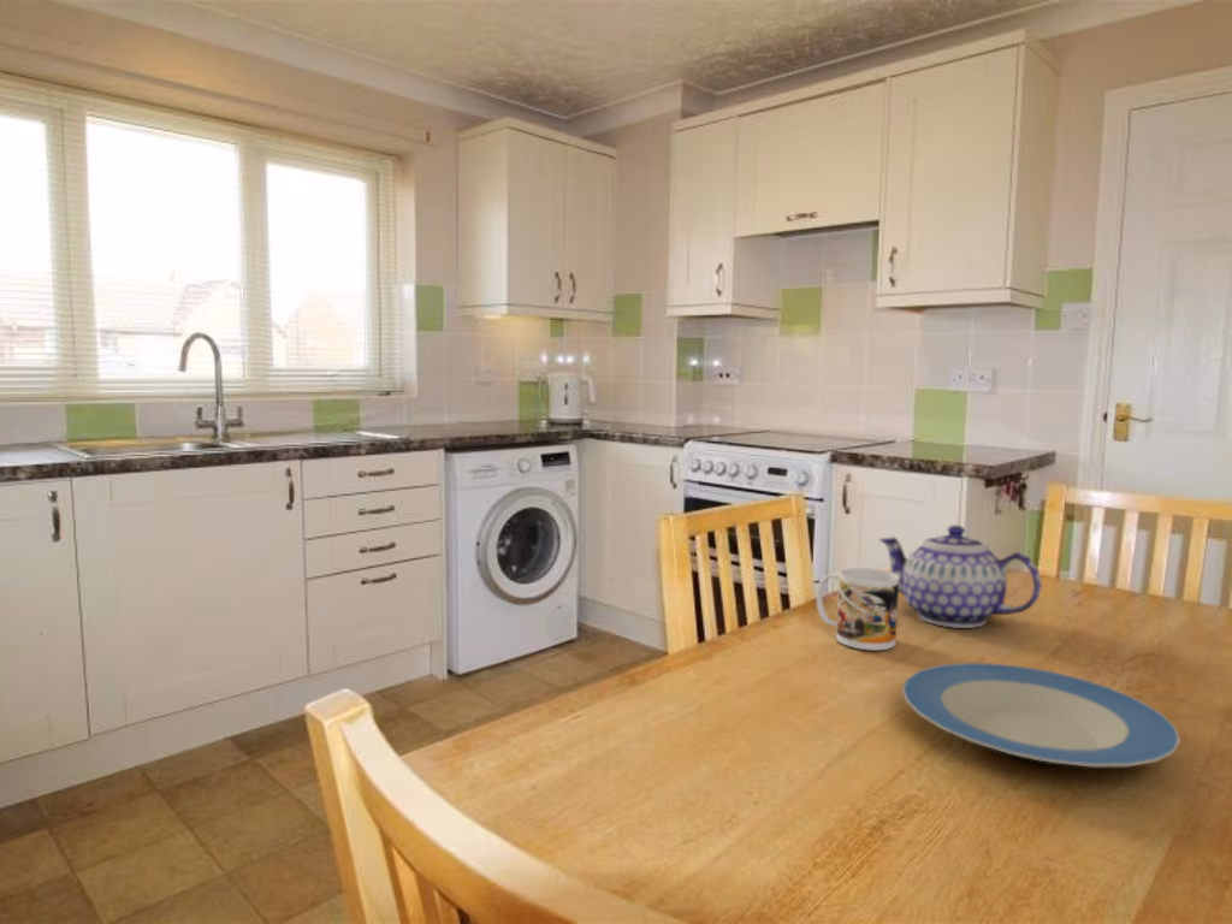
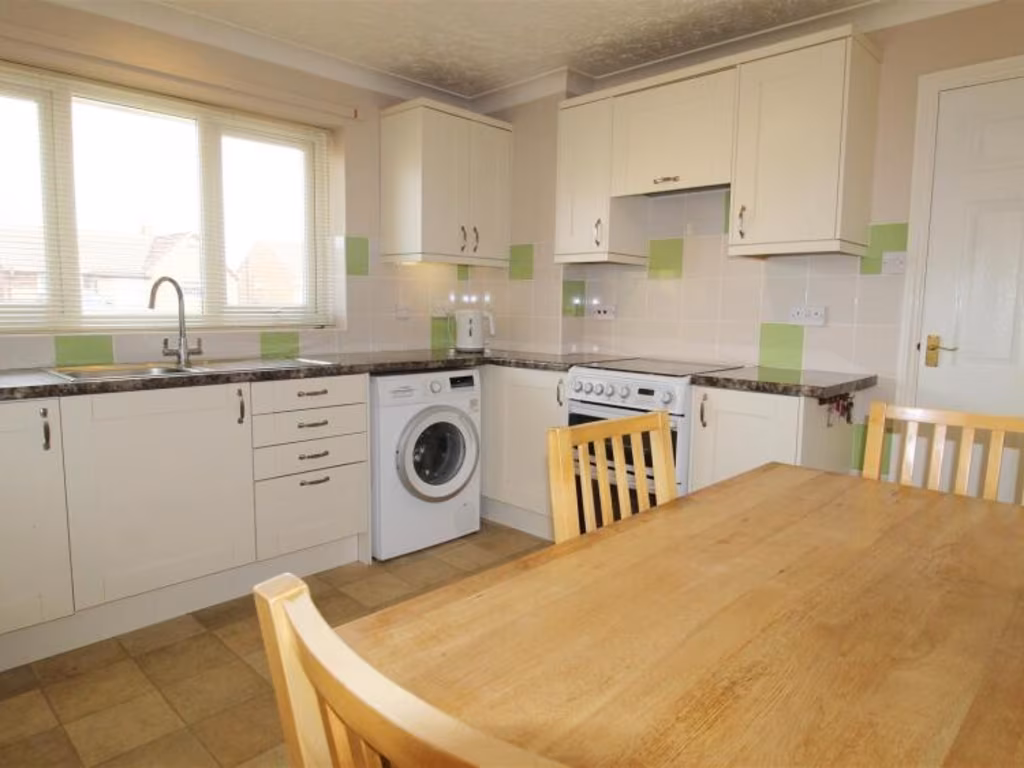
- mug (854, 604)
- teapot (953, 571)
- plate (1030, 721)
